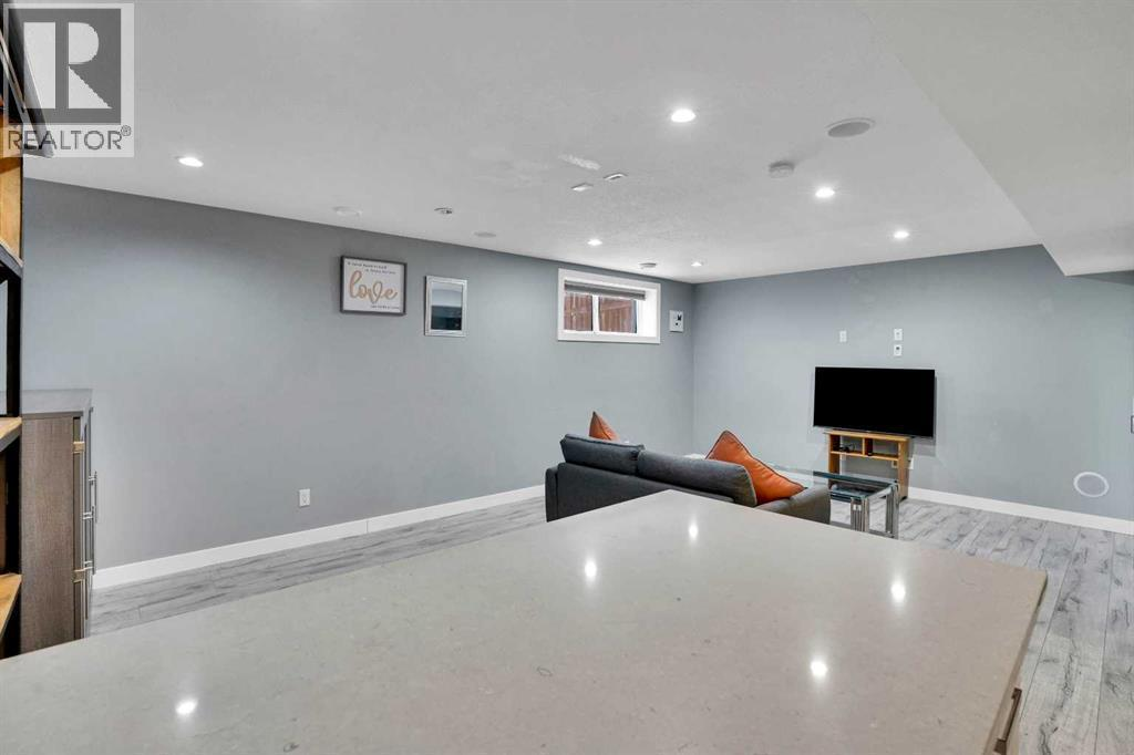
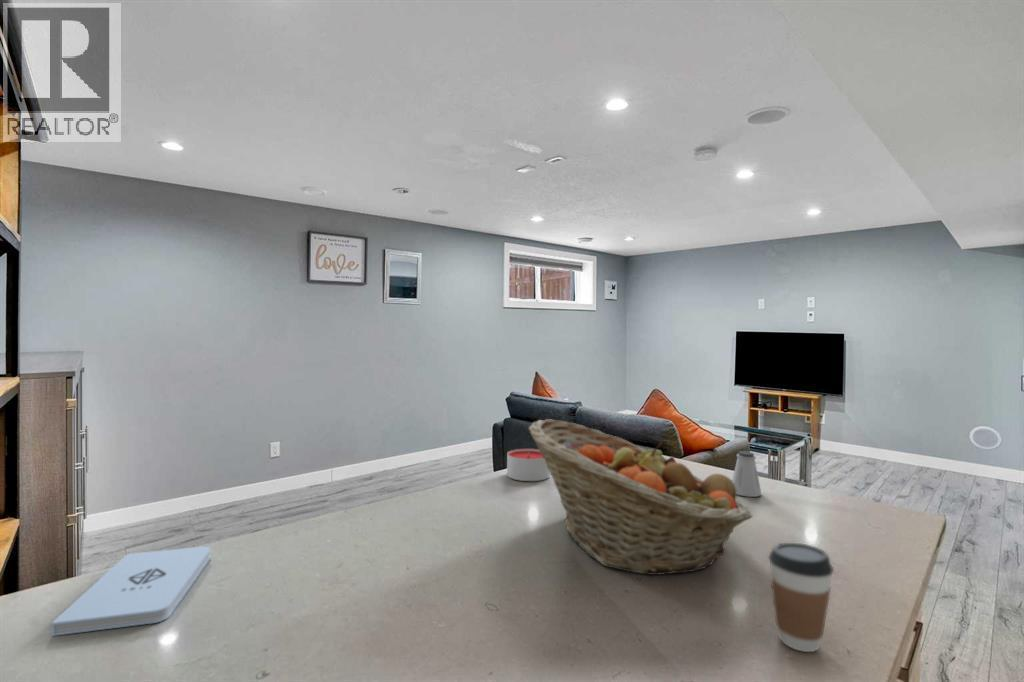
+ candle (528, 463)
+ fruit basket (629, 481)
+ coffee cup (799, 596)
+ saltshaker (745, 472)
+ notepad (144, 583)
